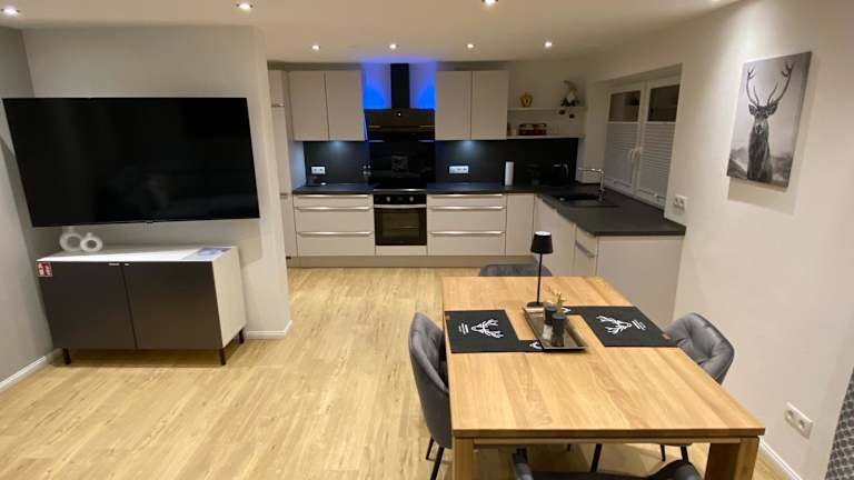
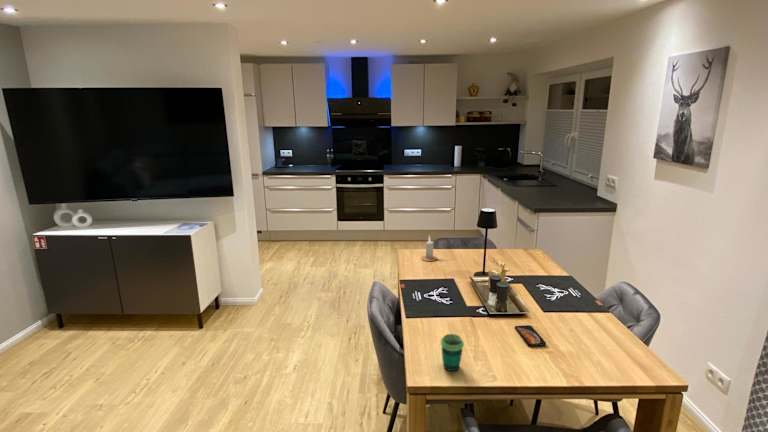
+ cup (451, 353)
+ candle (429, 246)
+ smartphone (529, 335)
